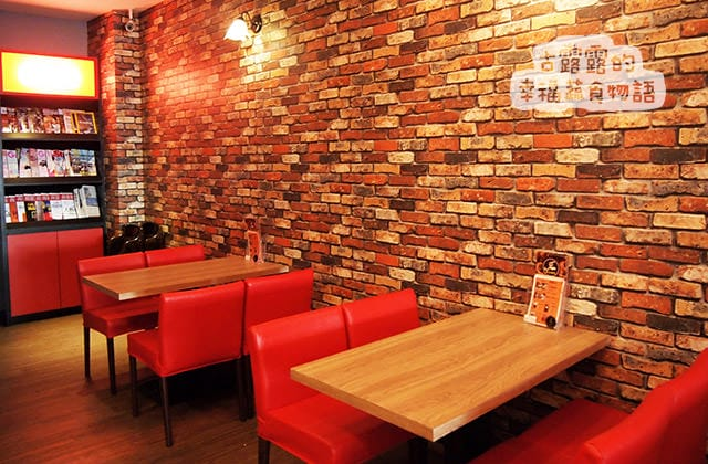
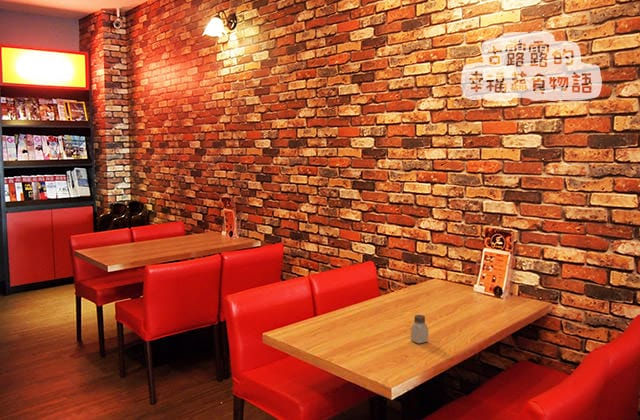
+ saltshaker (419, 328)
